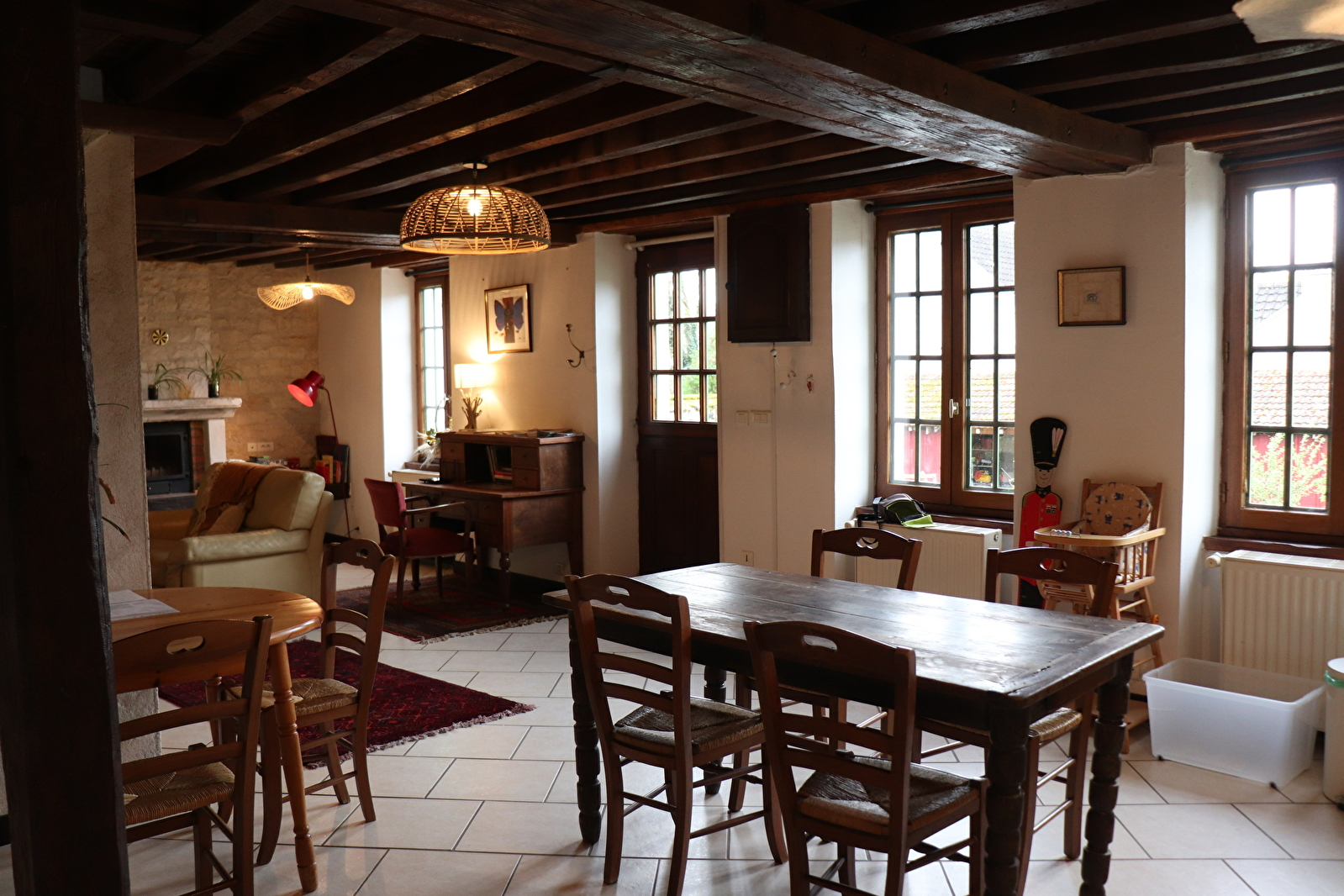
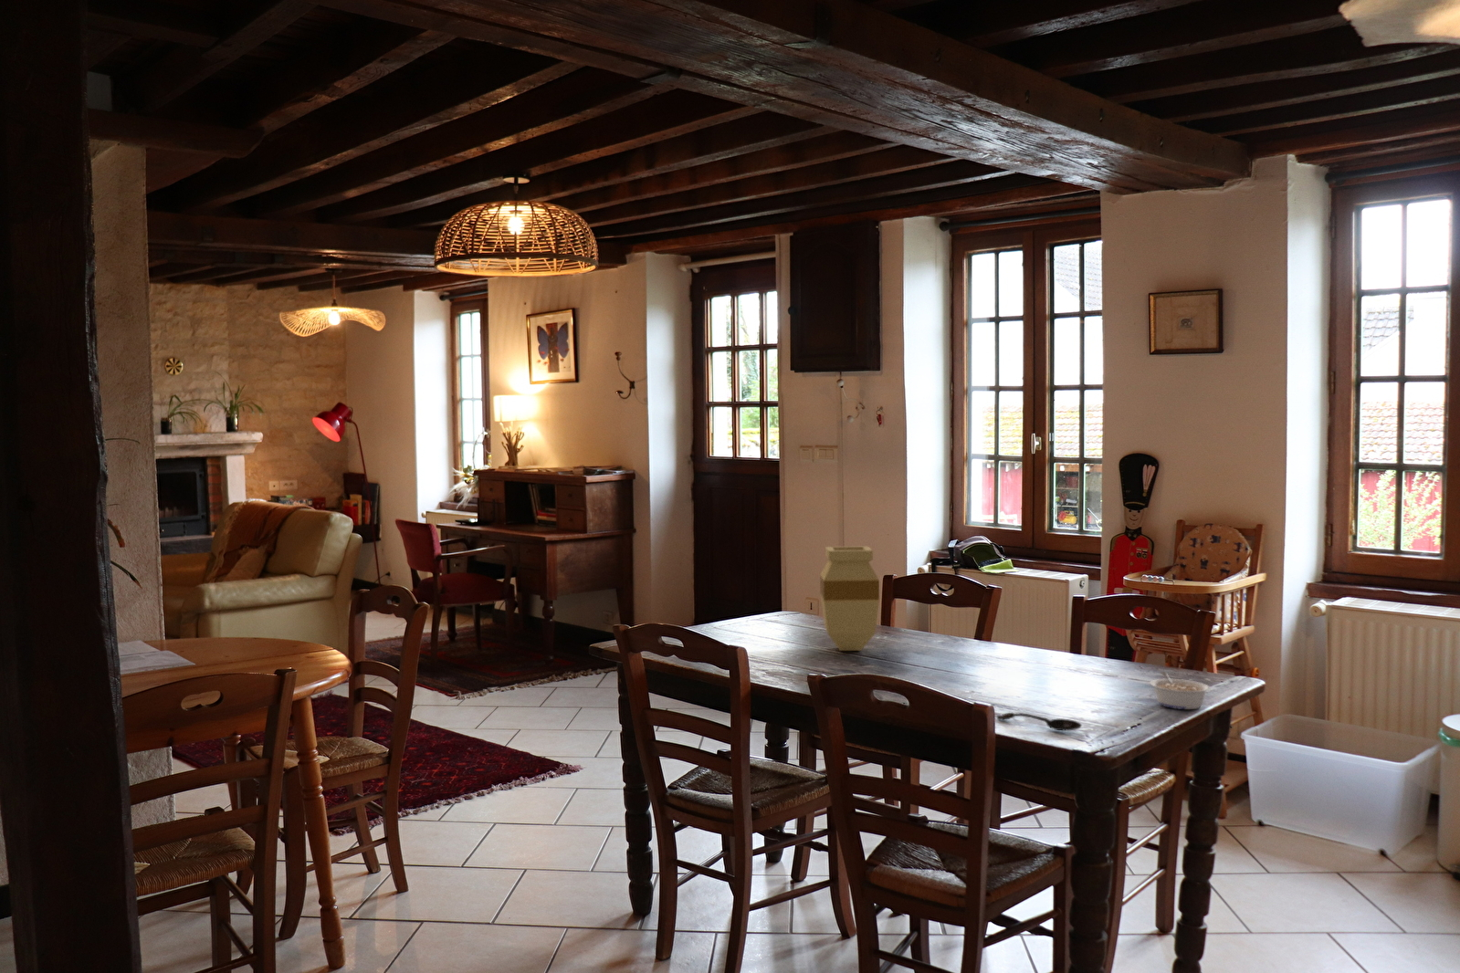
+ spoon (1040, 719)
+ legume (1176, 692)
+ vase (849, 598)
